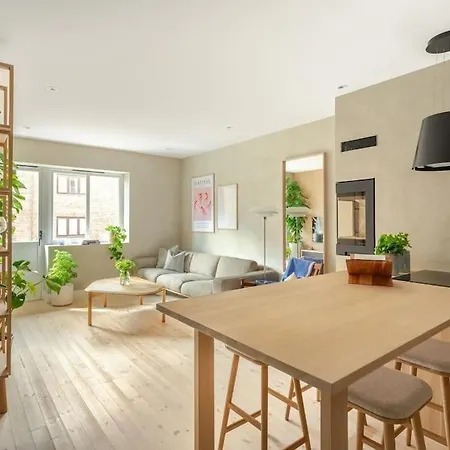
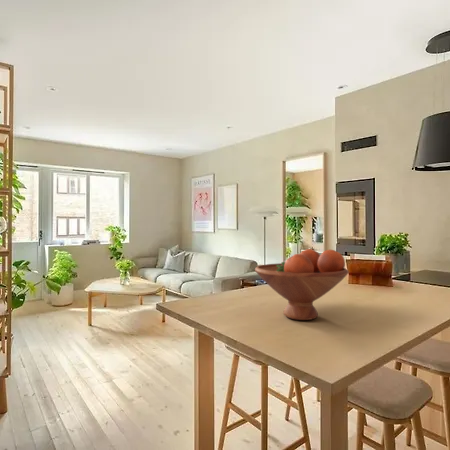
+ fruit bowl (300, 282)
